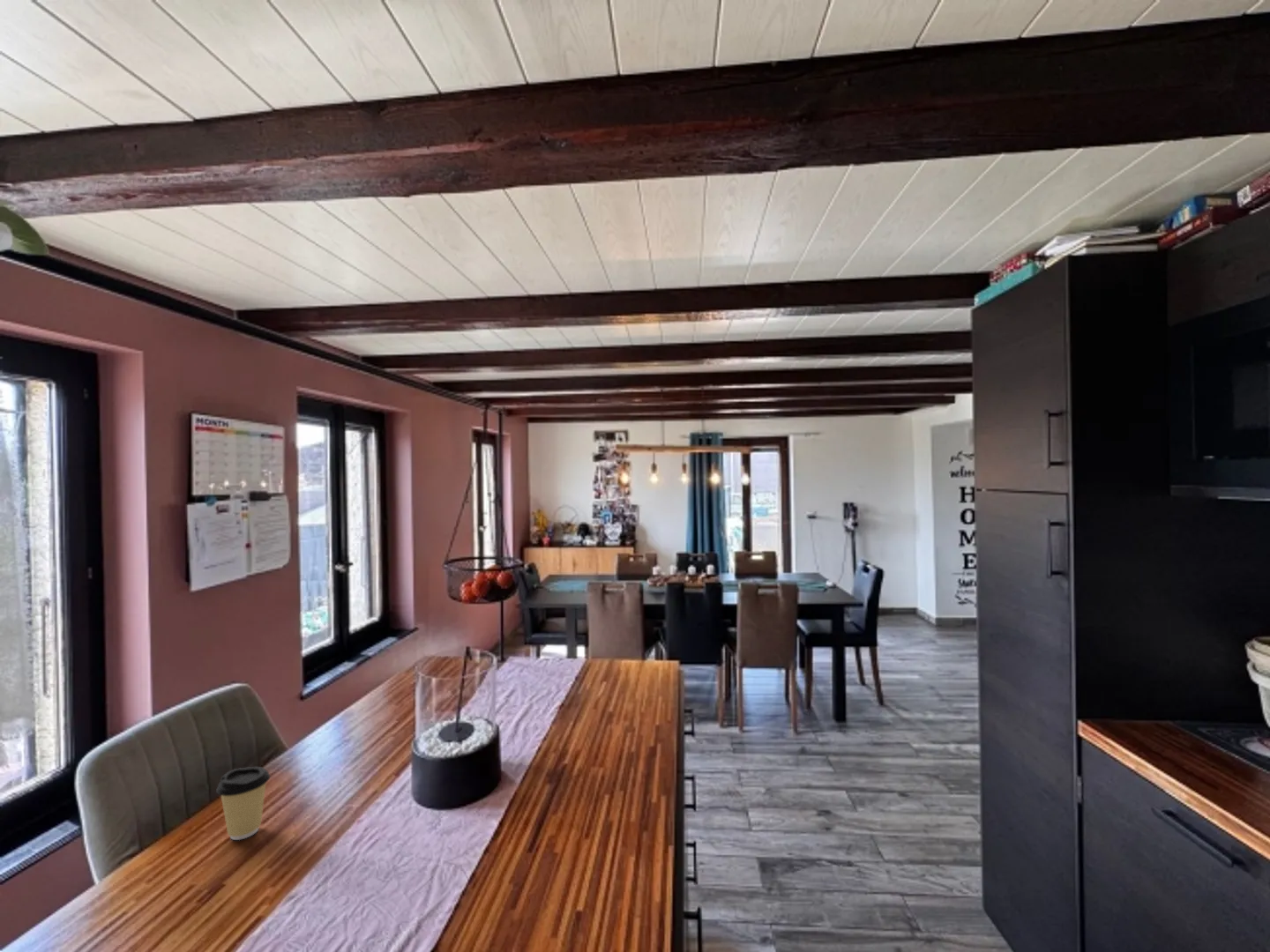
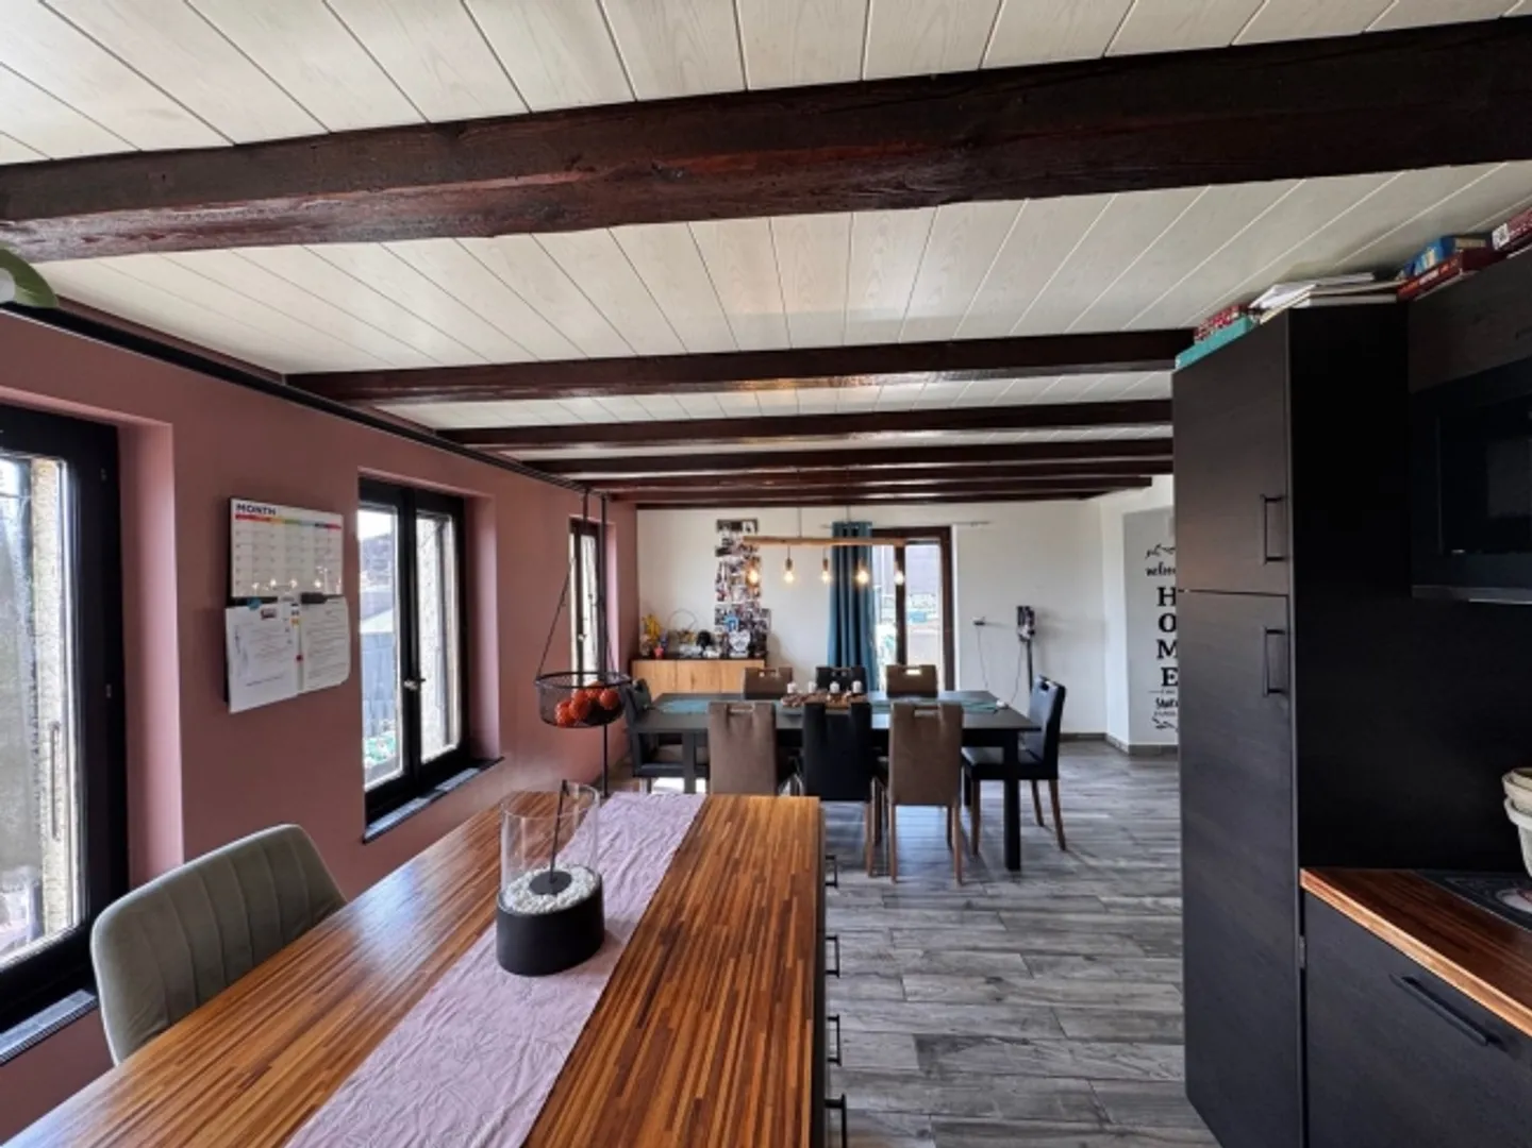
- coffee cup (243, 802)
